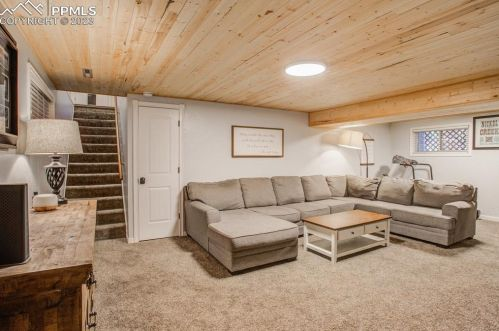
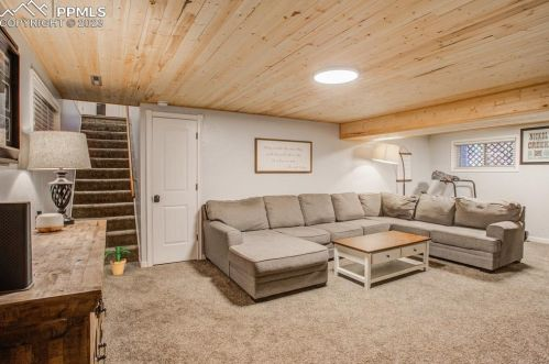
+ potted plant (118, 261)
